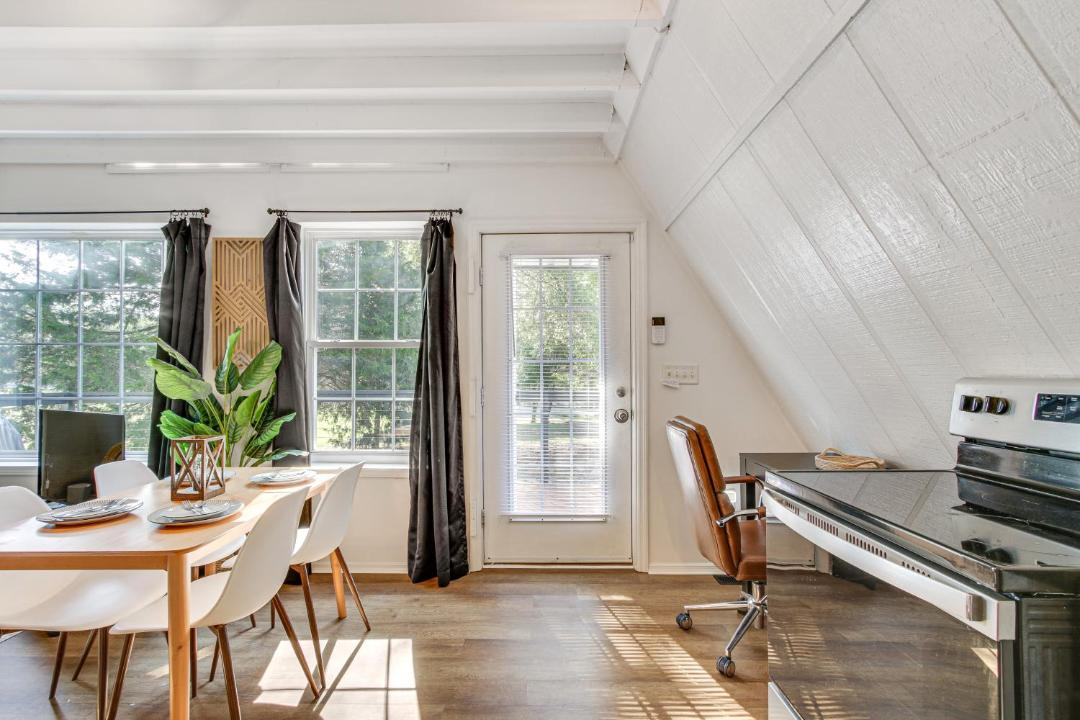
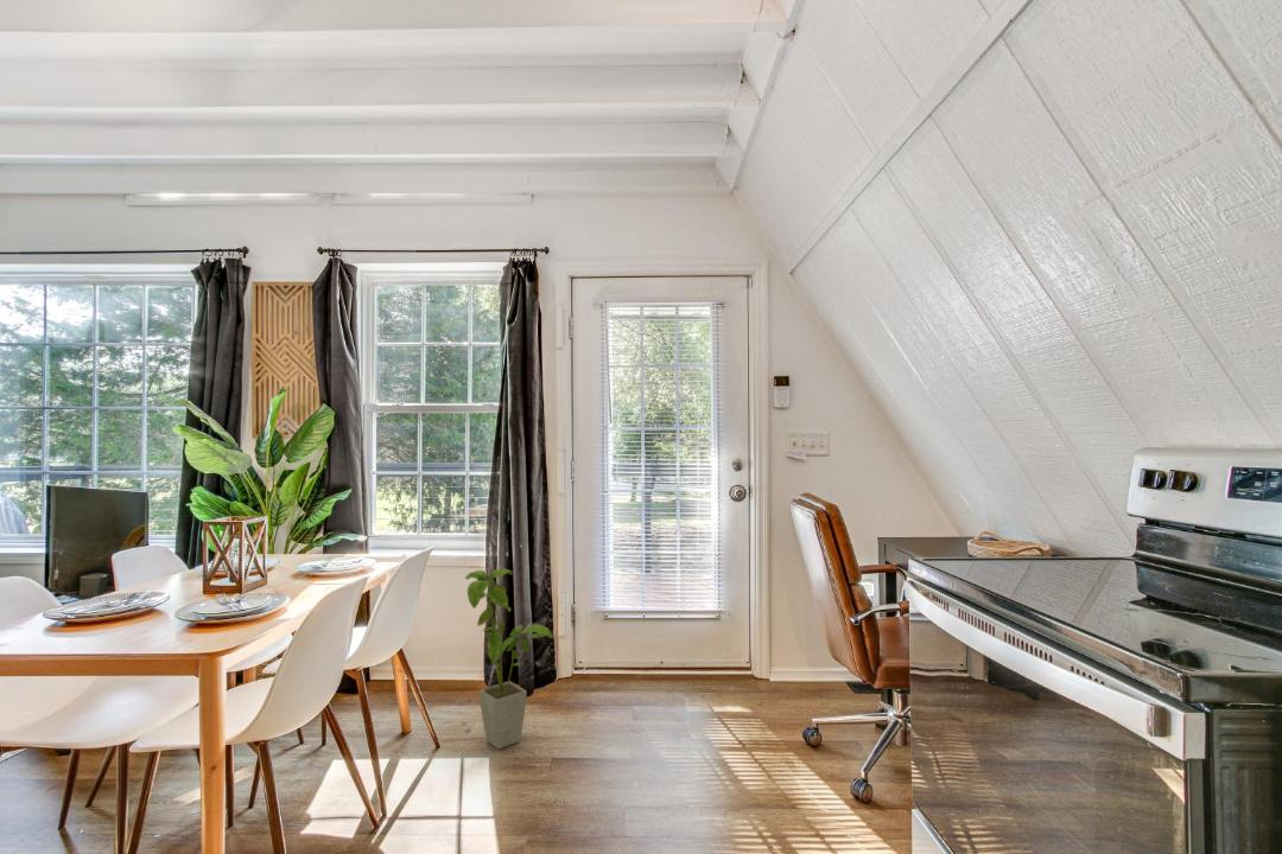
+ house plant (501, 661)
